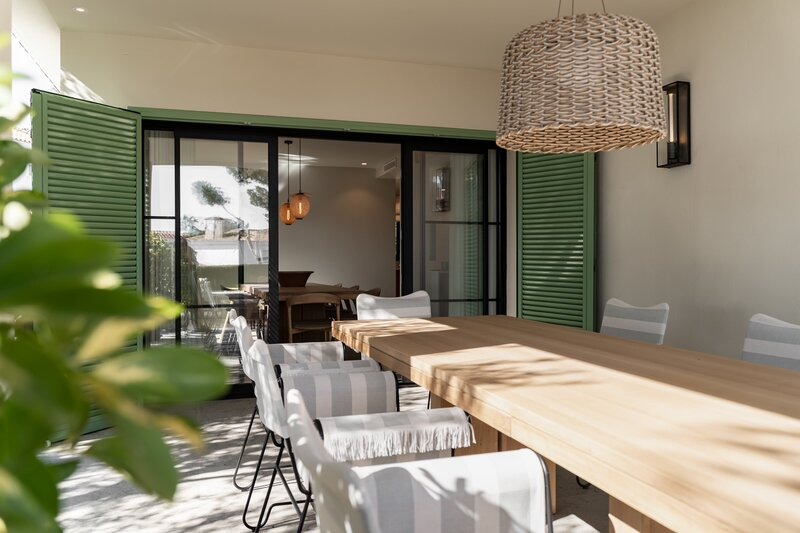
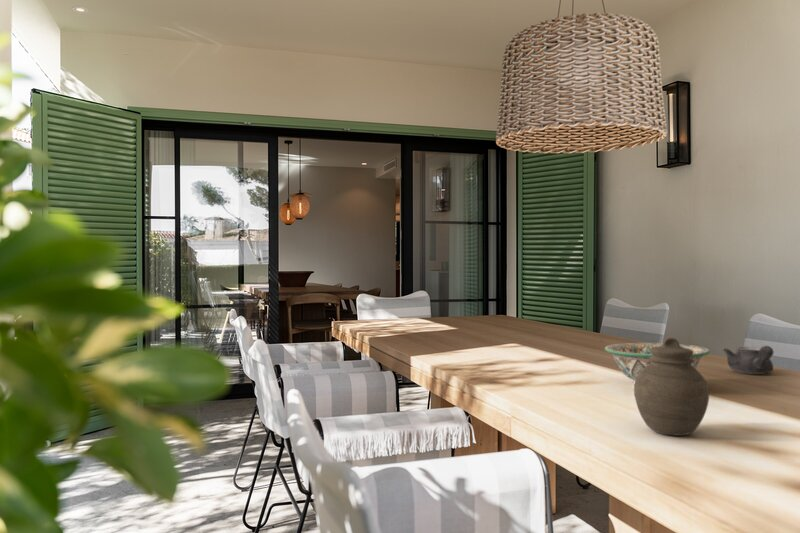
+ decorative bowl (651, 361)
+ jar (670, 384)
+ teapot (752, 358)
